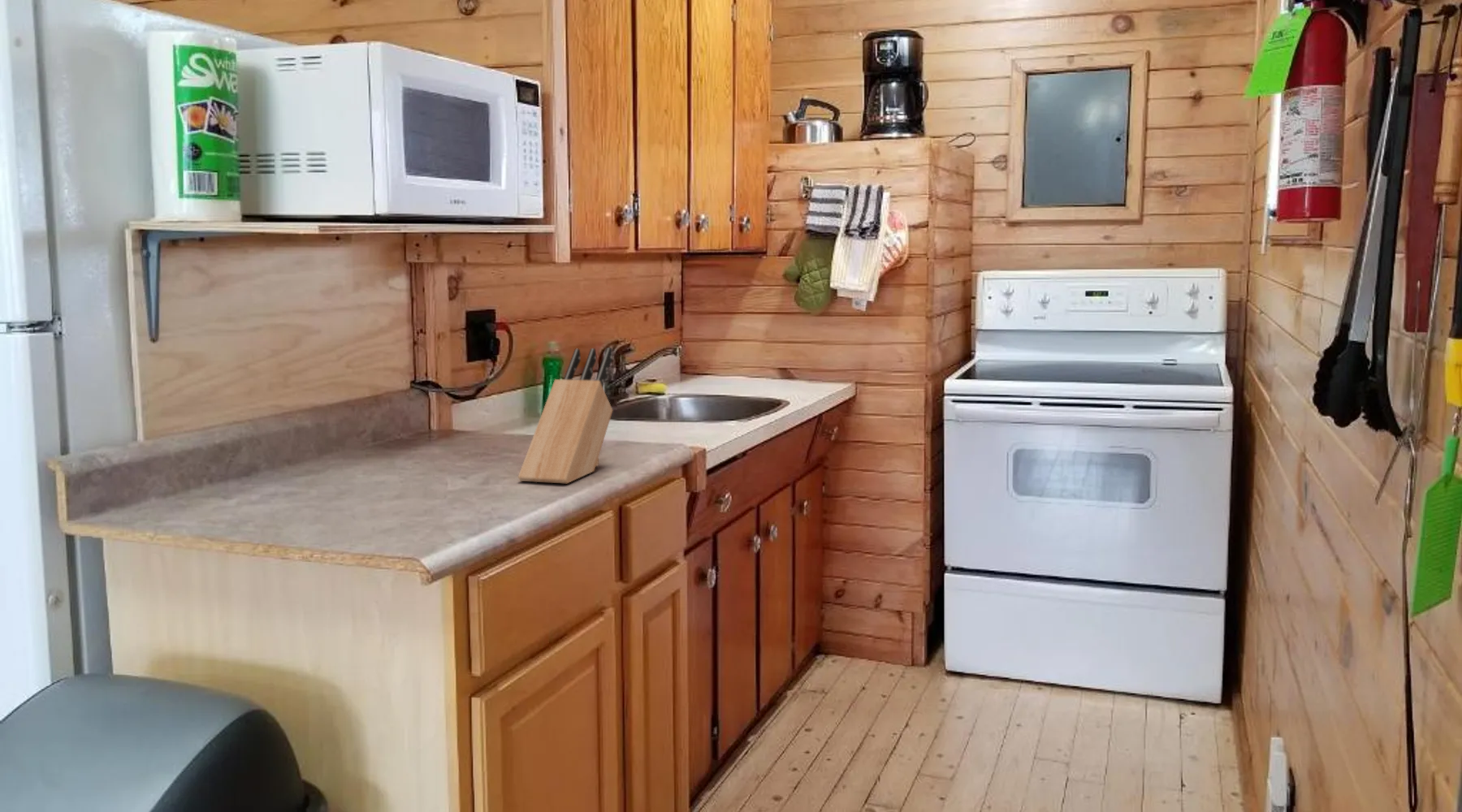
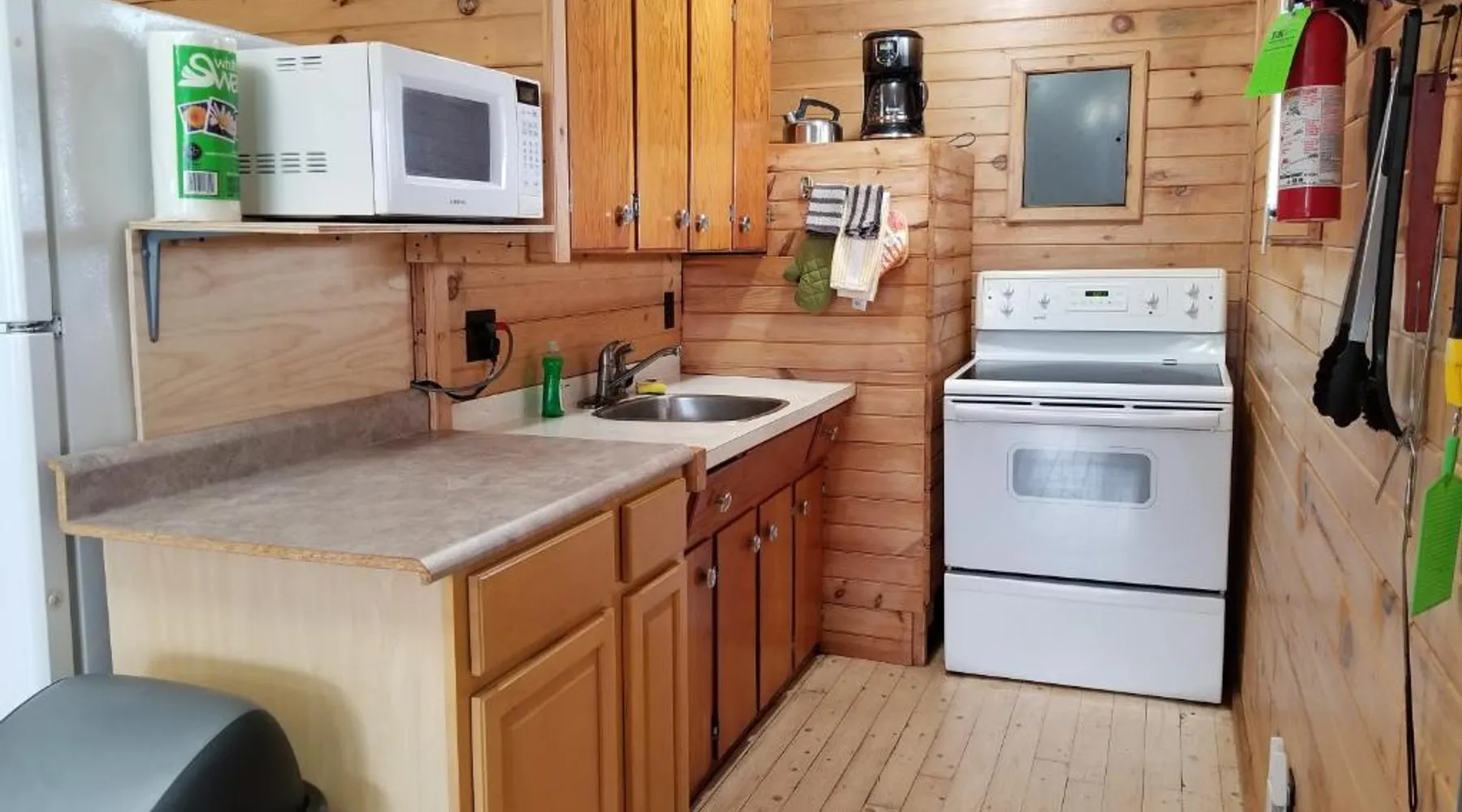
- knife block (571, 411)
